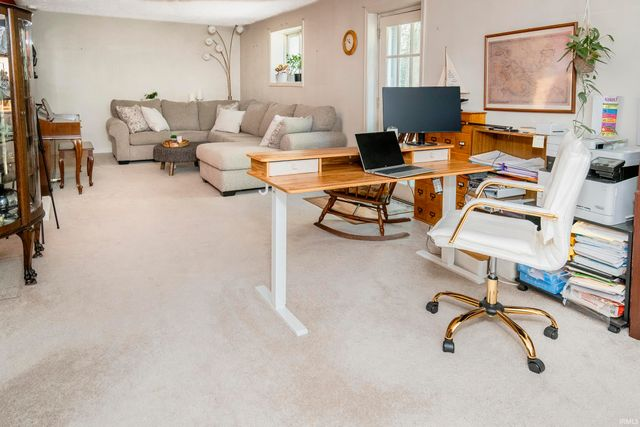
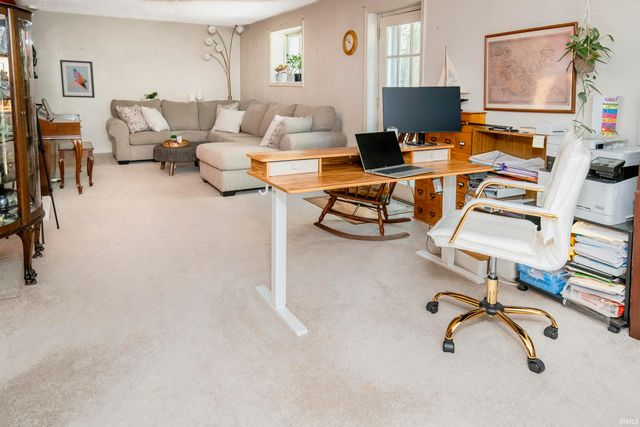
+ wall art (77, 79)
